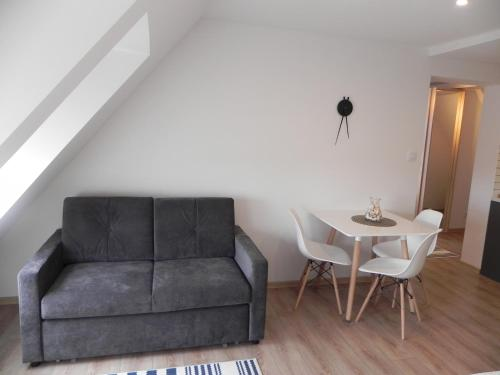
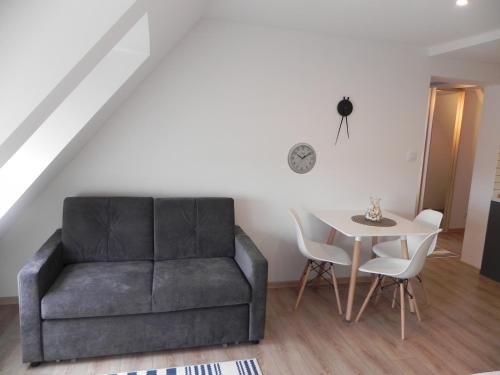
+ wall clock (302, 158)
